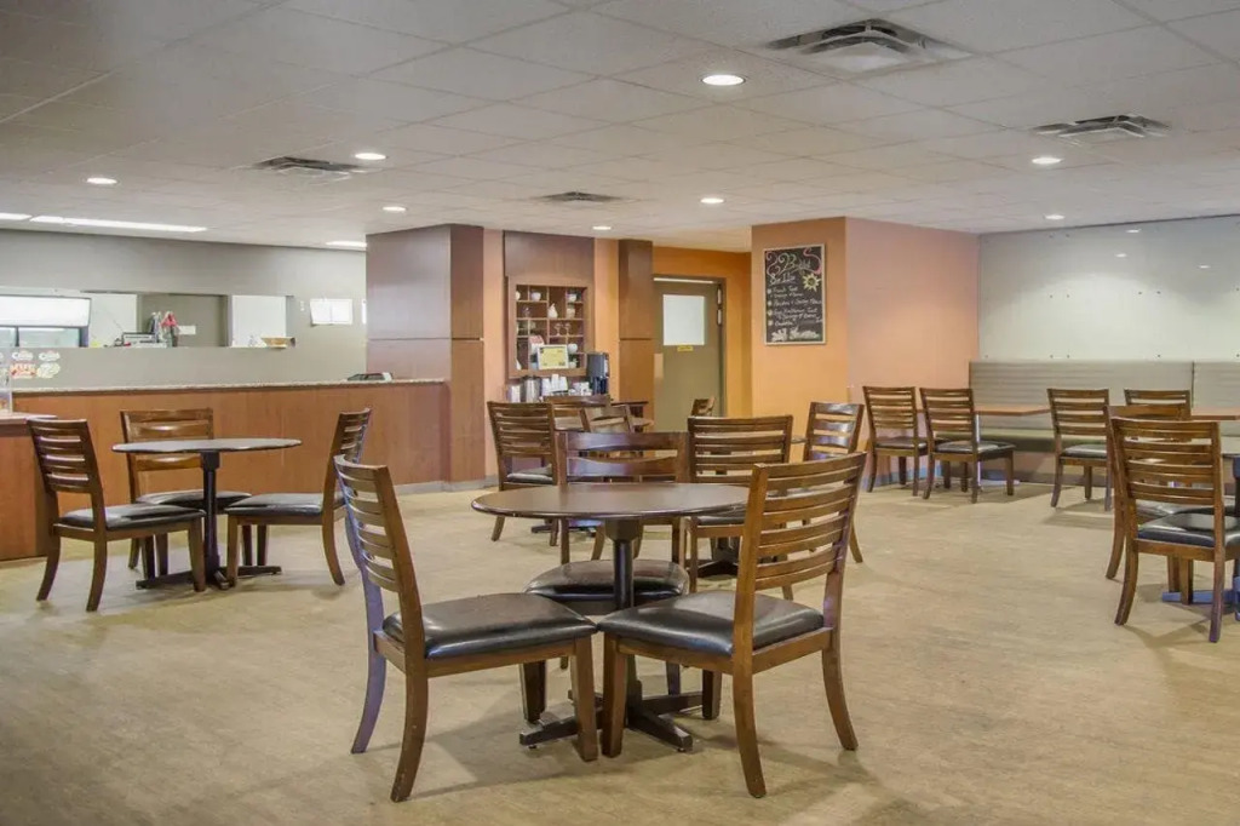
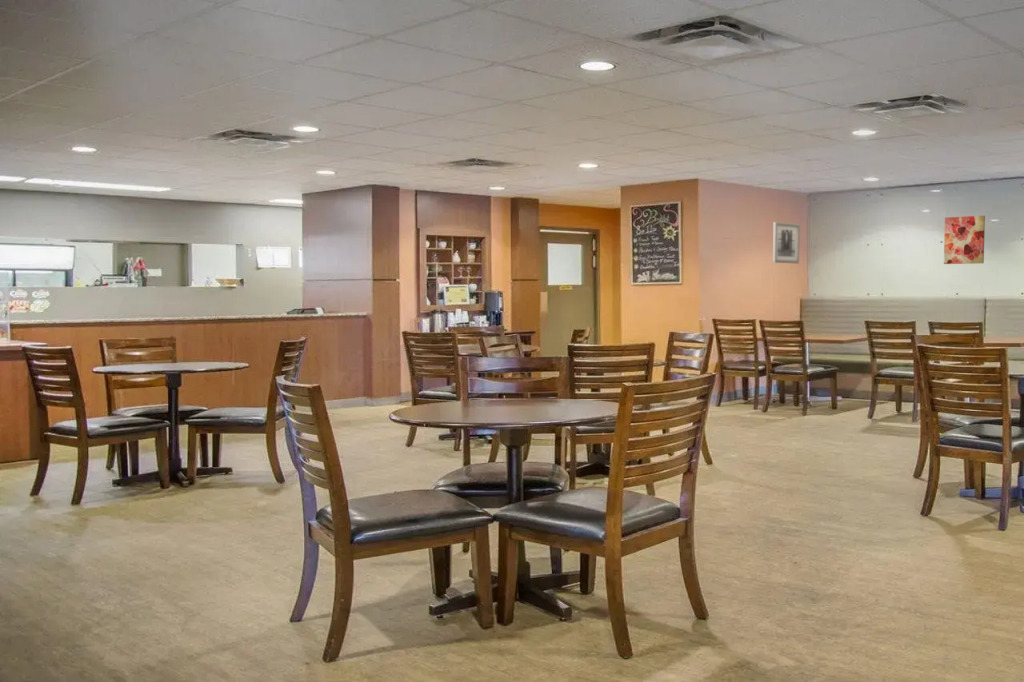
+ wall art (964, 240)
+ wall art (786, 243)
